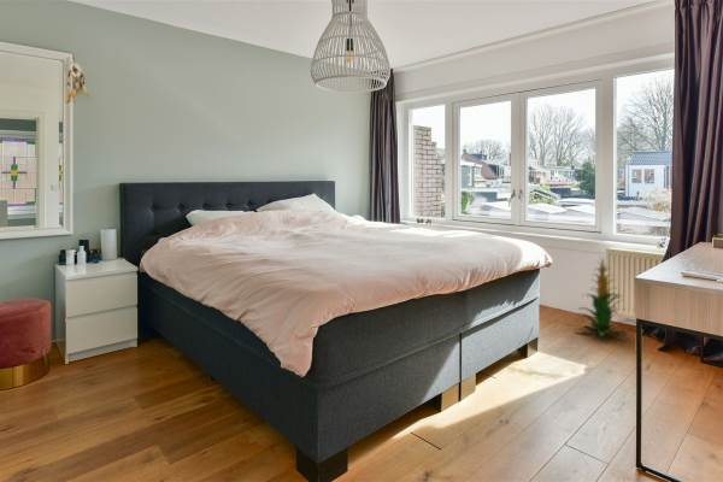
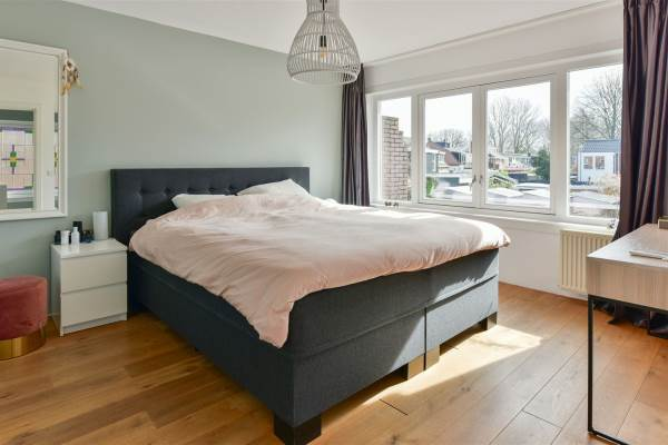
- indoor plant (602, 294)
